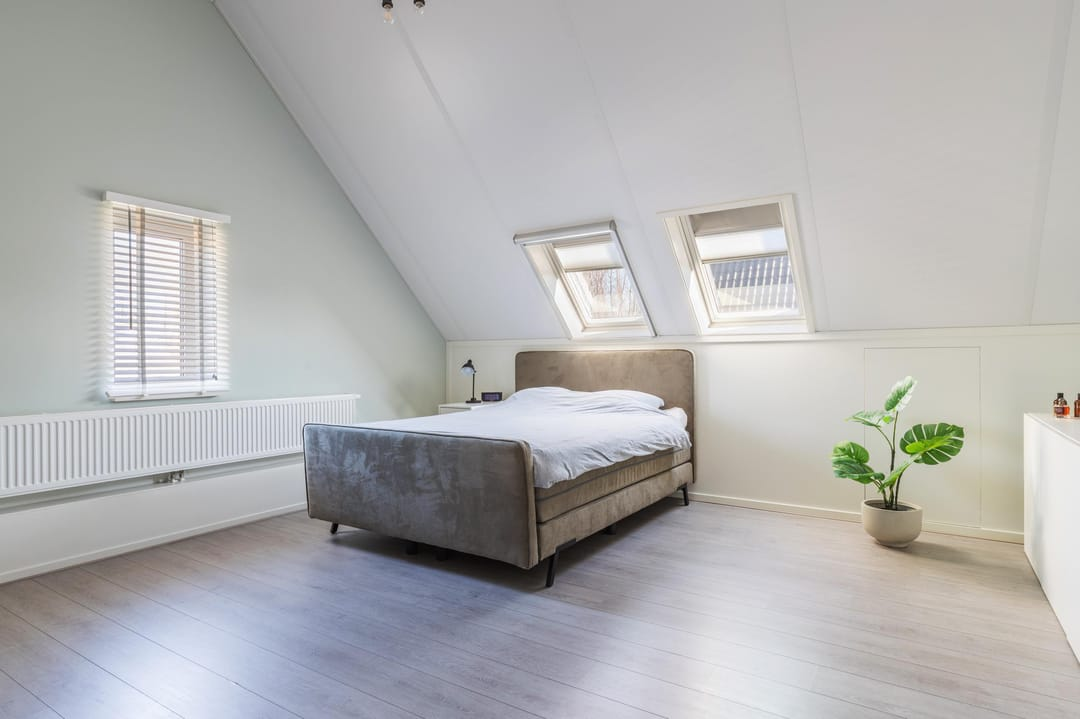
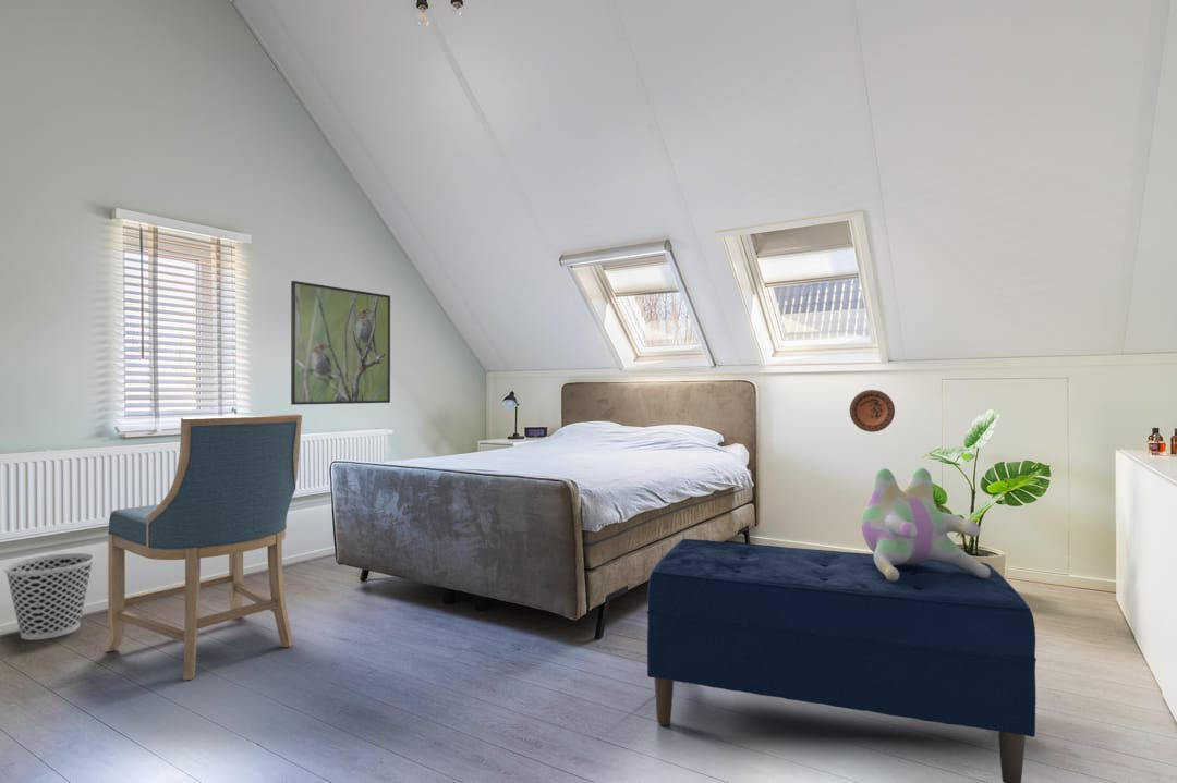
+ wastebasket (50, 596)
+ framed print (343, 345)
+ plush toy (910, 517)
+ bench (823, 643)
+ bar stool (211, 530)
+ decorative plate (872, 411)
